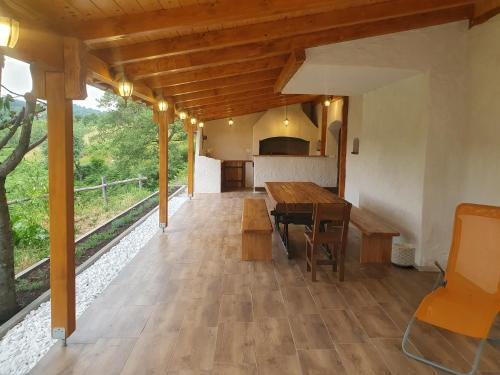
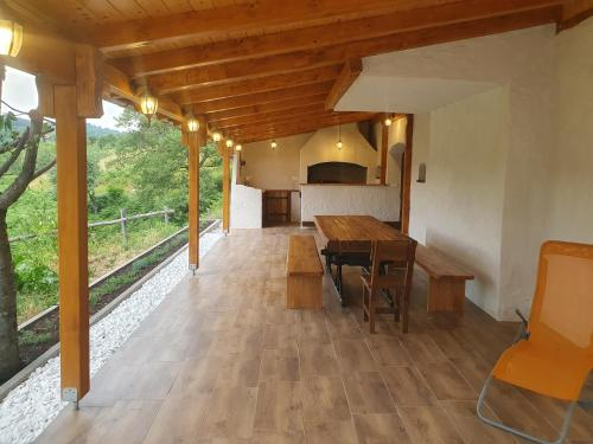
- planter (403, 255)
